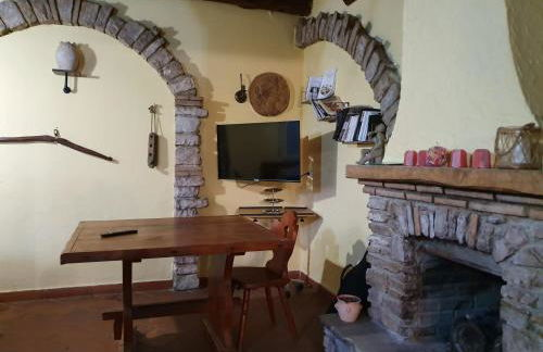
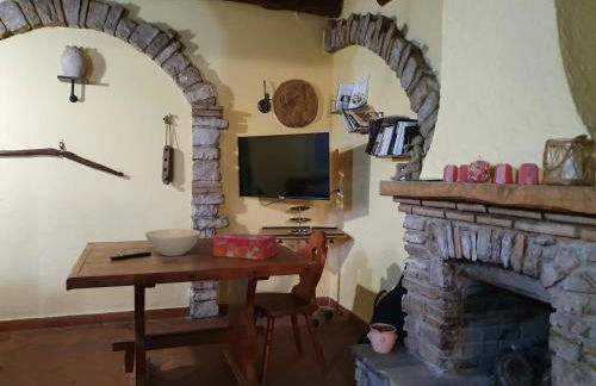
+ tissue box (244, 245)
+ bowl (173, 243)
